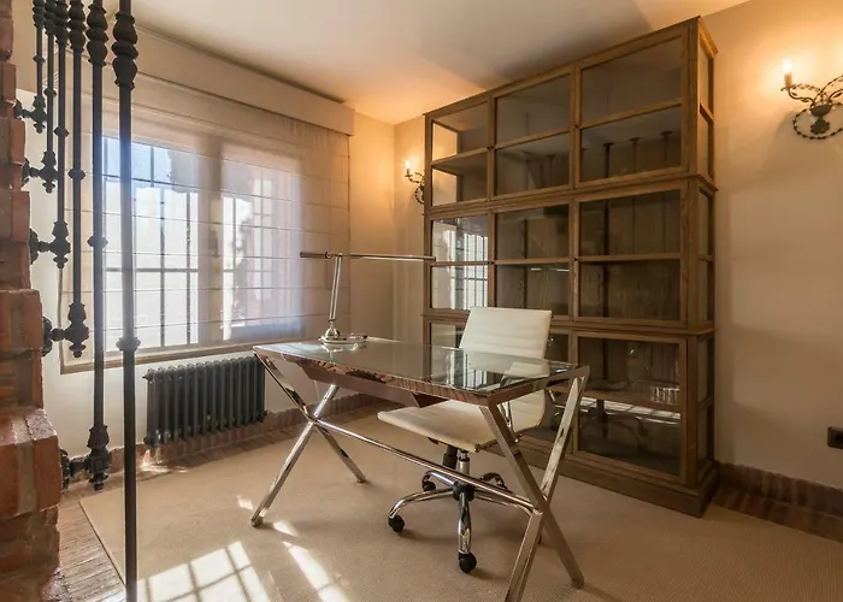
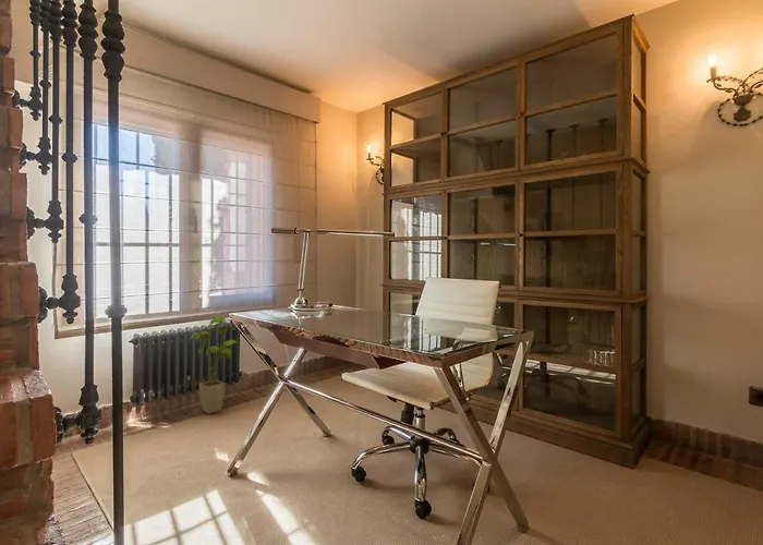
+ house plant (217, 362)
